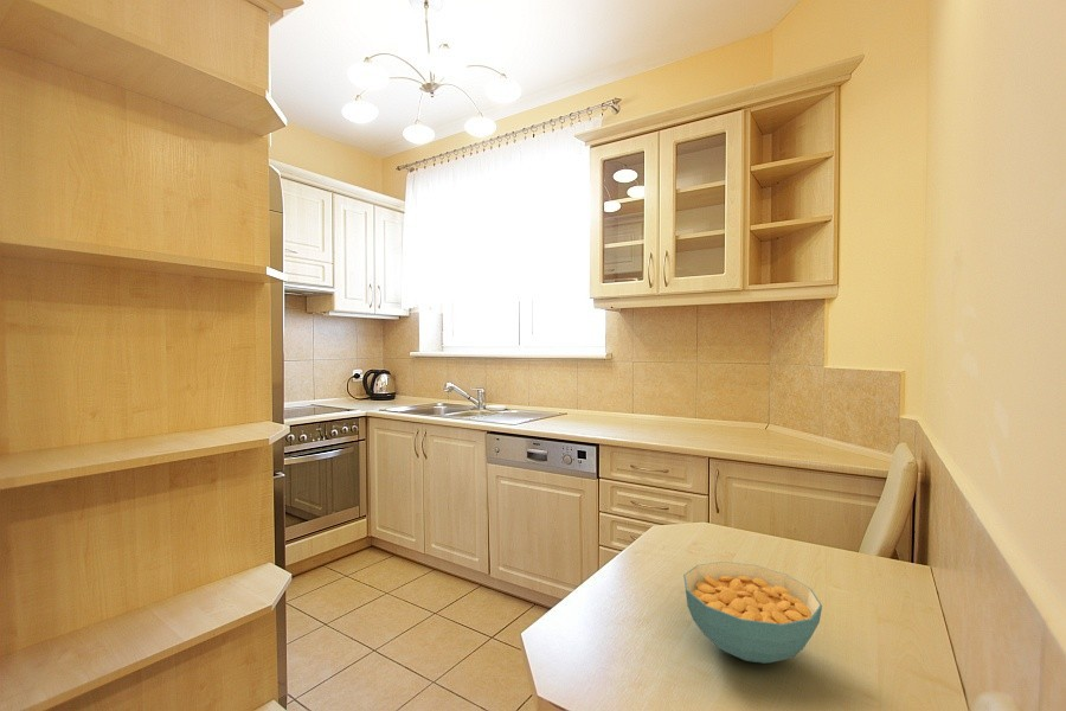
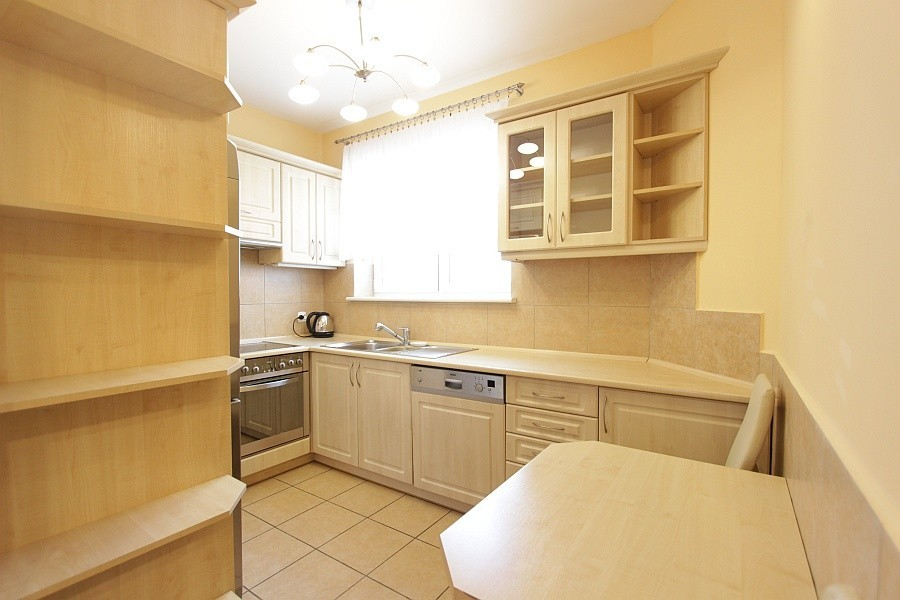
- cereal bowl (747, 620)
